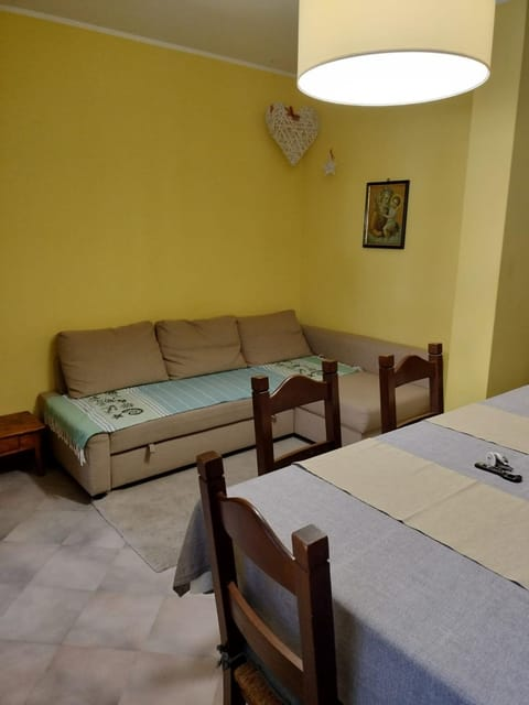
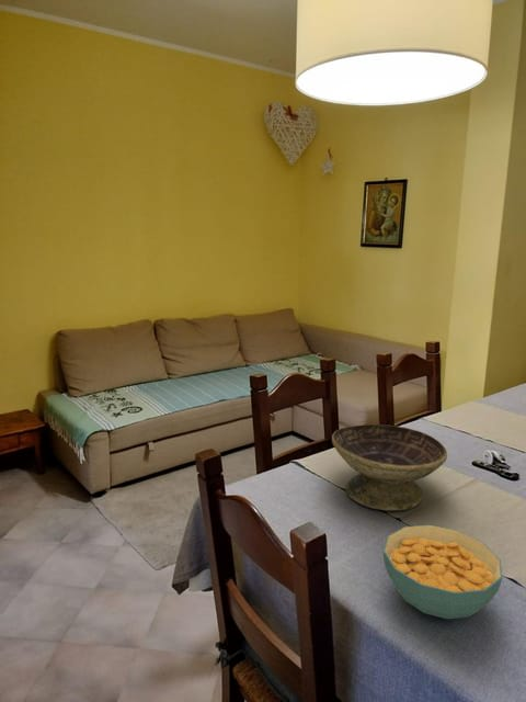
+ cereal bowl (438, 579)
+ decorative bowl (386, 464)
